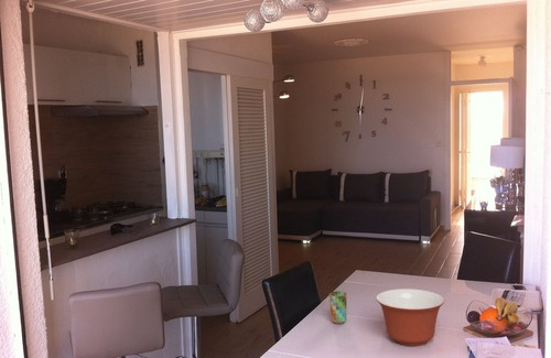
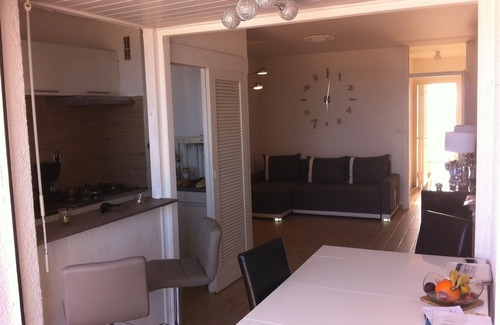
- mixing bowl (410, 318)
- cup (338, 307)
